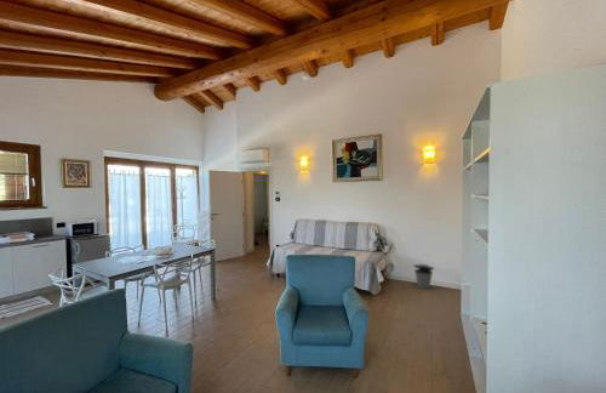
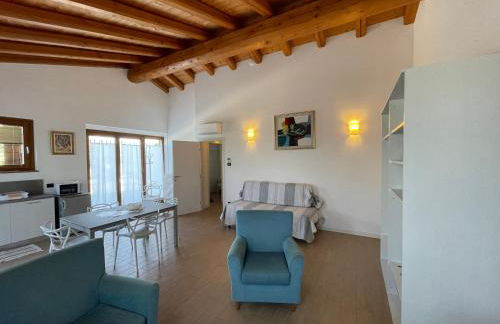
- trash can (423, 274)
